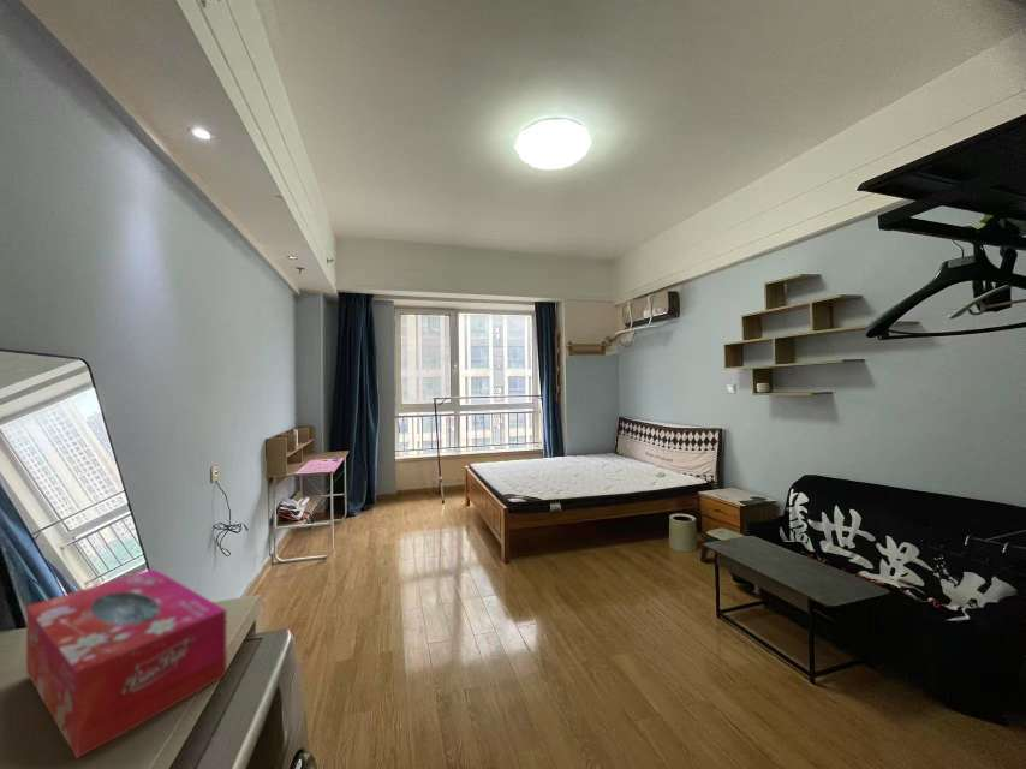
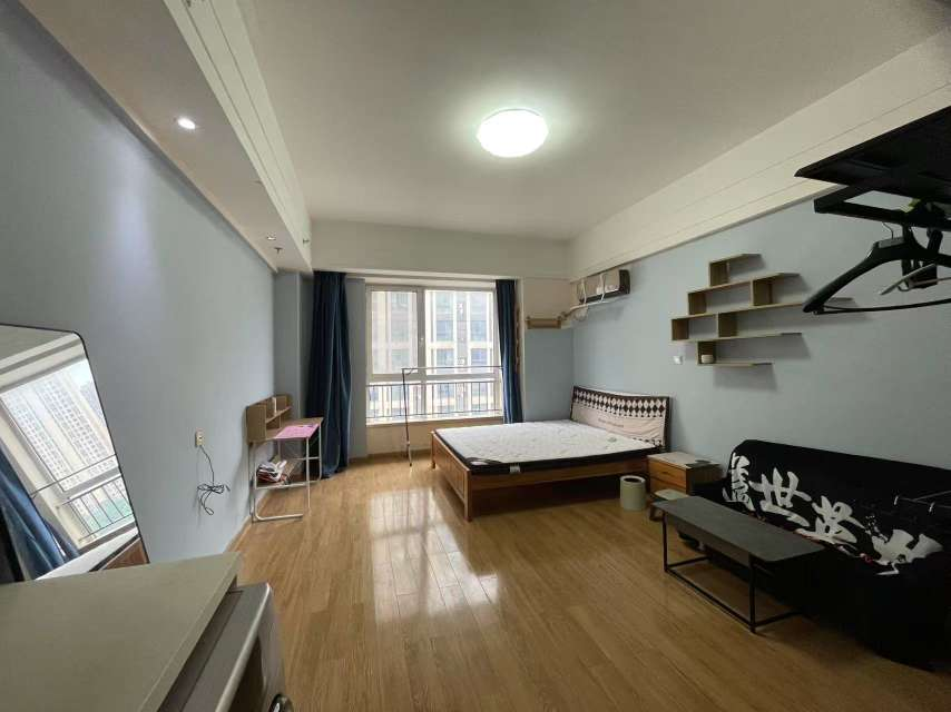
- tissue box (124, 640)
